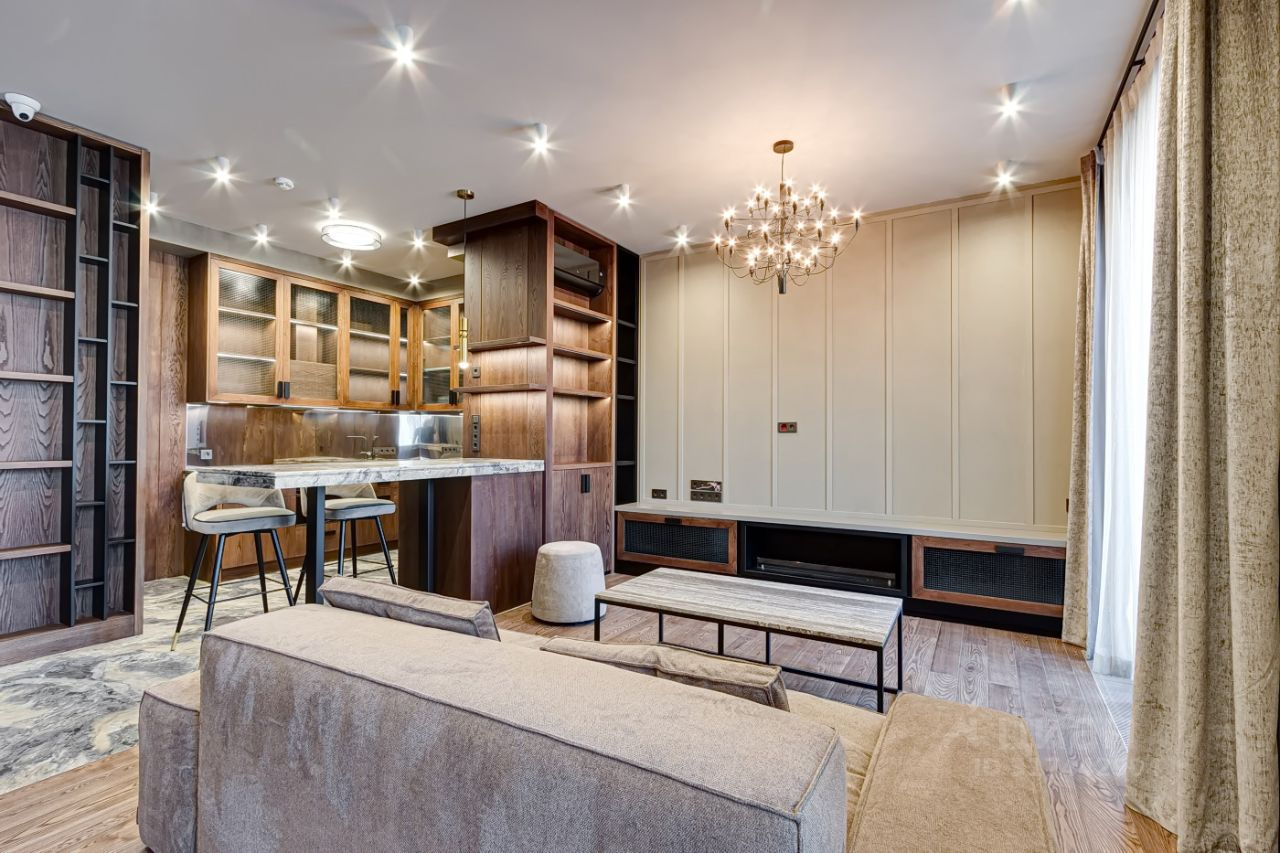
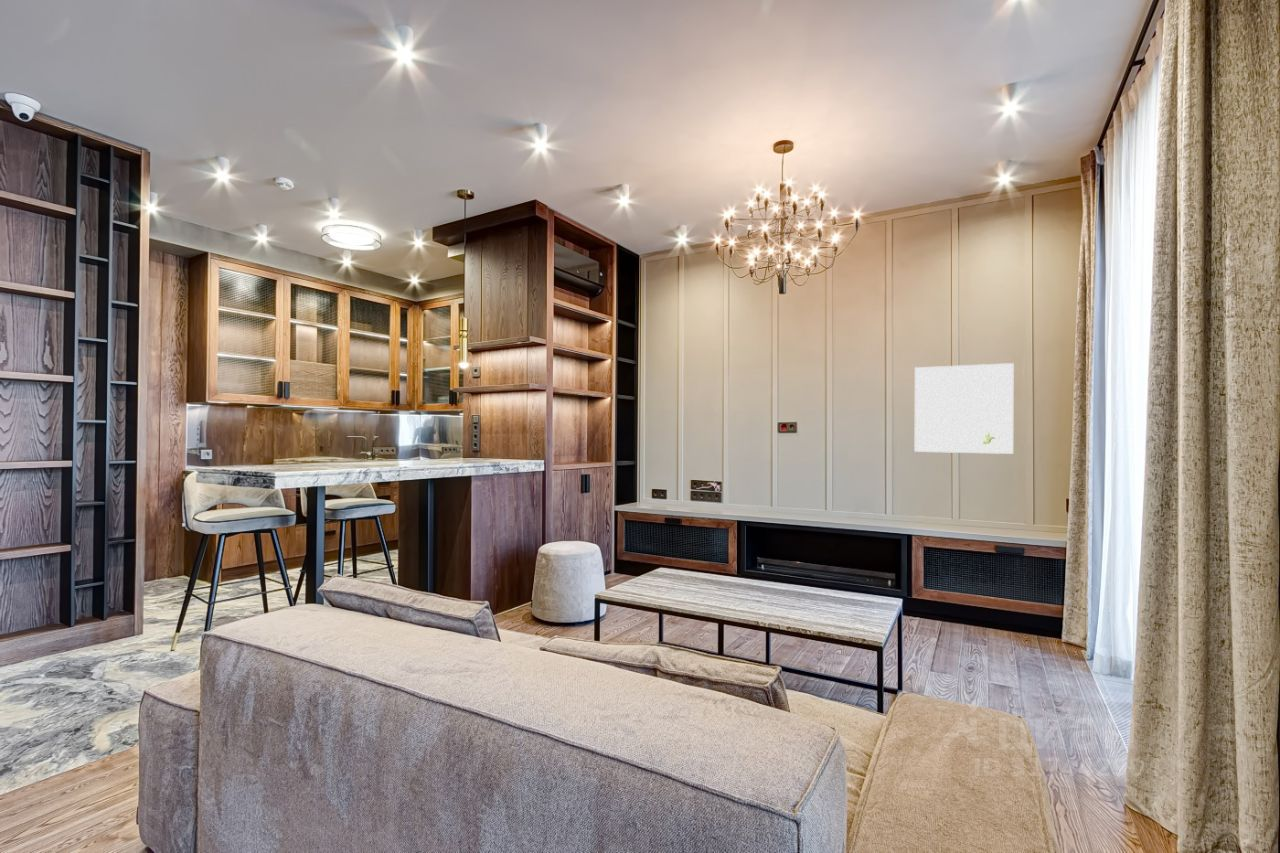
+ wall art (962, 409)
